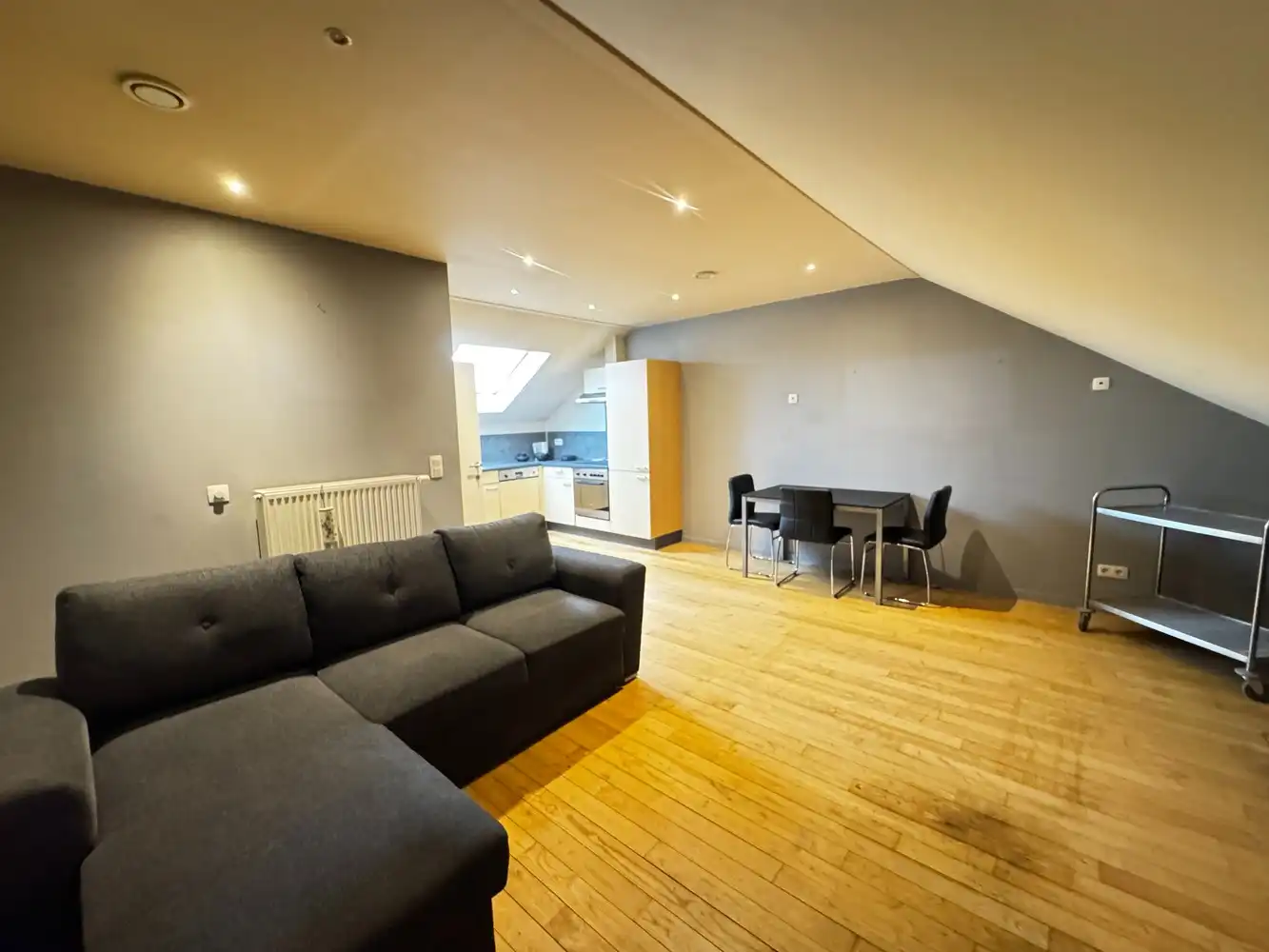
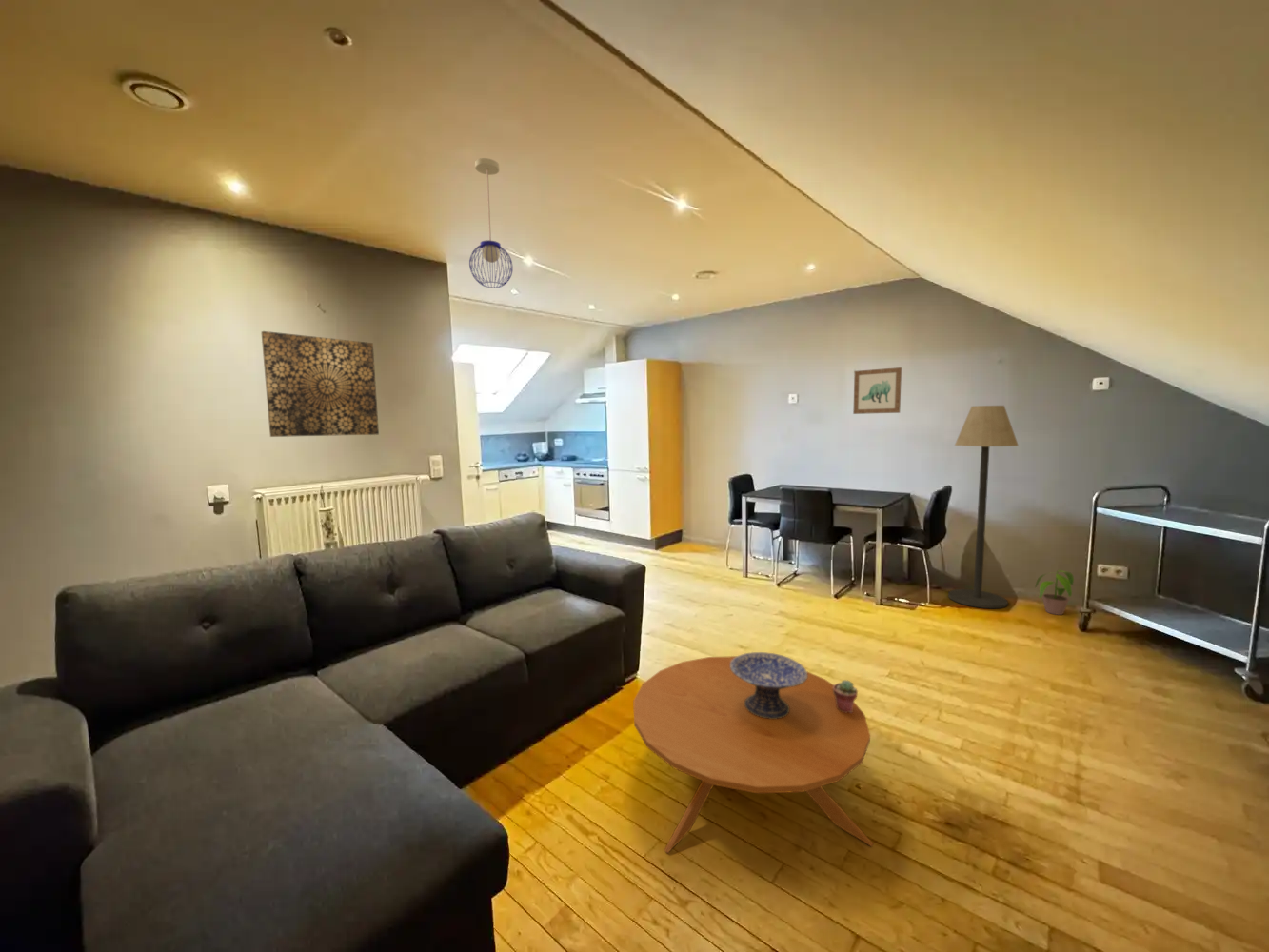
+ coffee table (744, 742)
+ decorative bowl (767, 686)
+ floor lamp (981, 505)
+ wall art (876, 391)
+ wall art (324, 387)
+ potted plant (1055, 591)
+ pendant light (489, 225)
+ potted succulent (844, 694)
